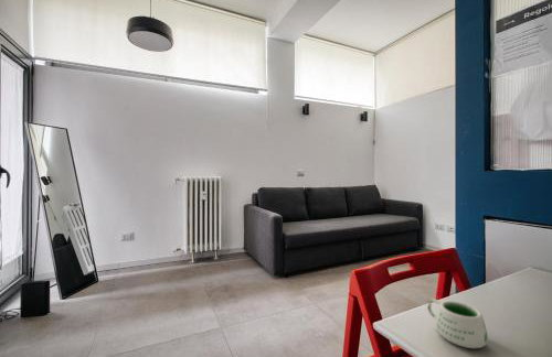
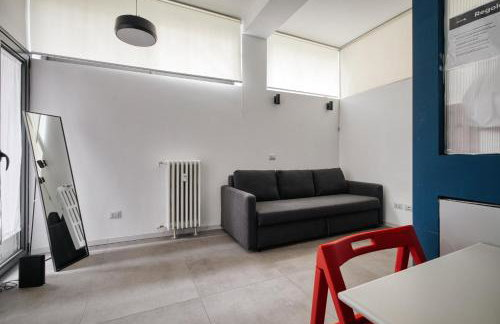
- mug (453, 318)
